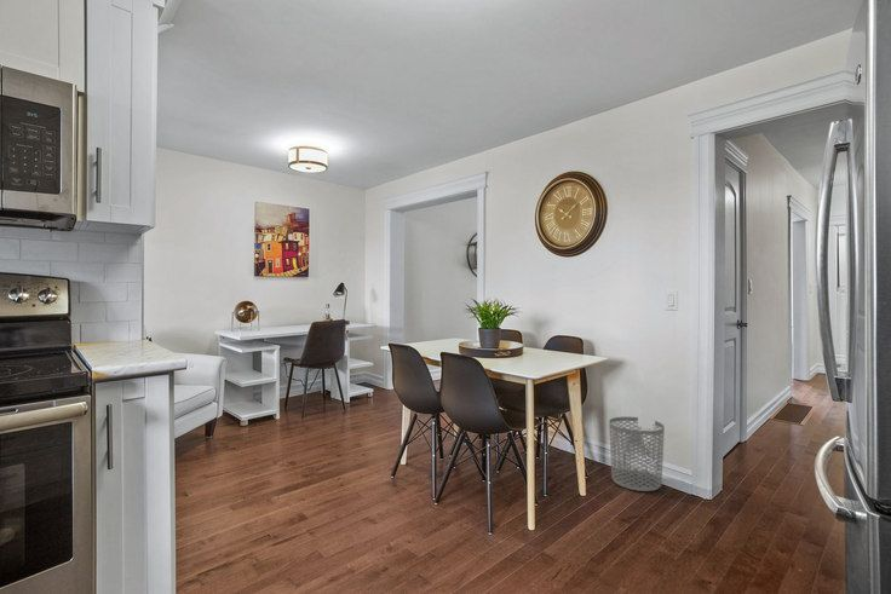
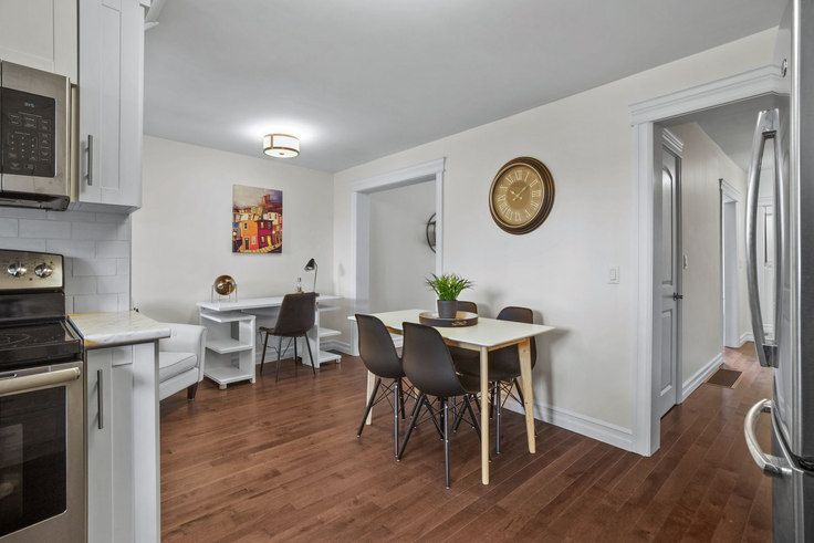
- waste bin (636, 452)
